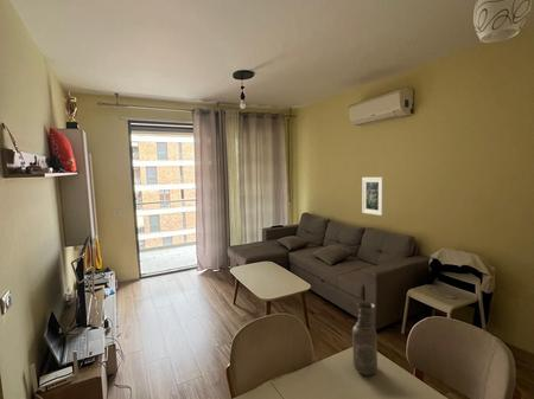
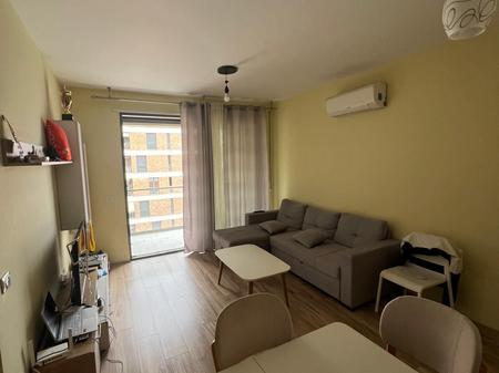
- vase (364, 336)
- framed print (371, 195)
